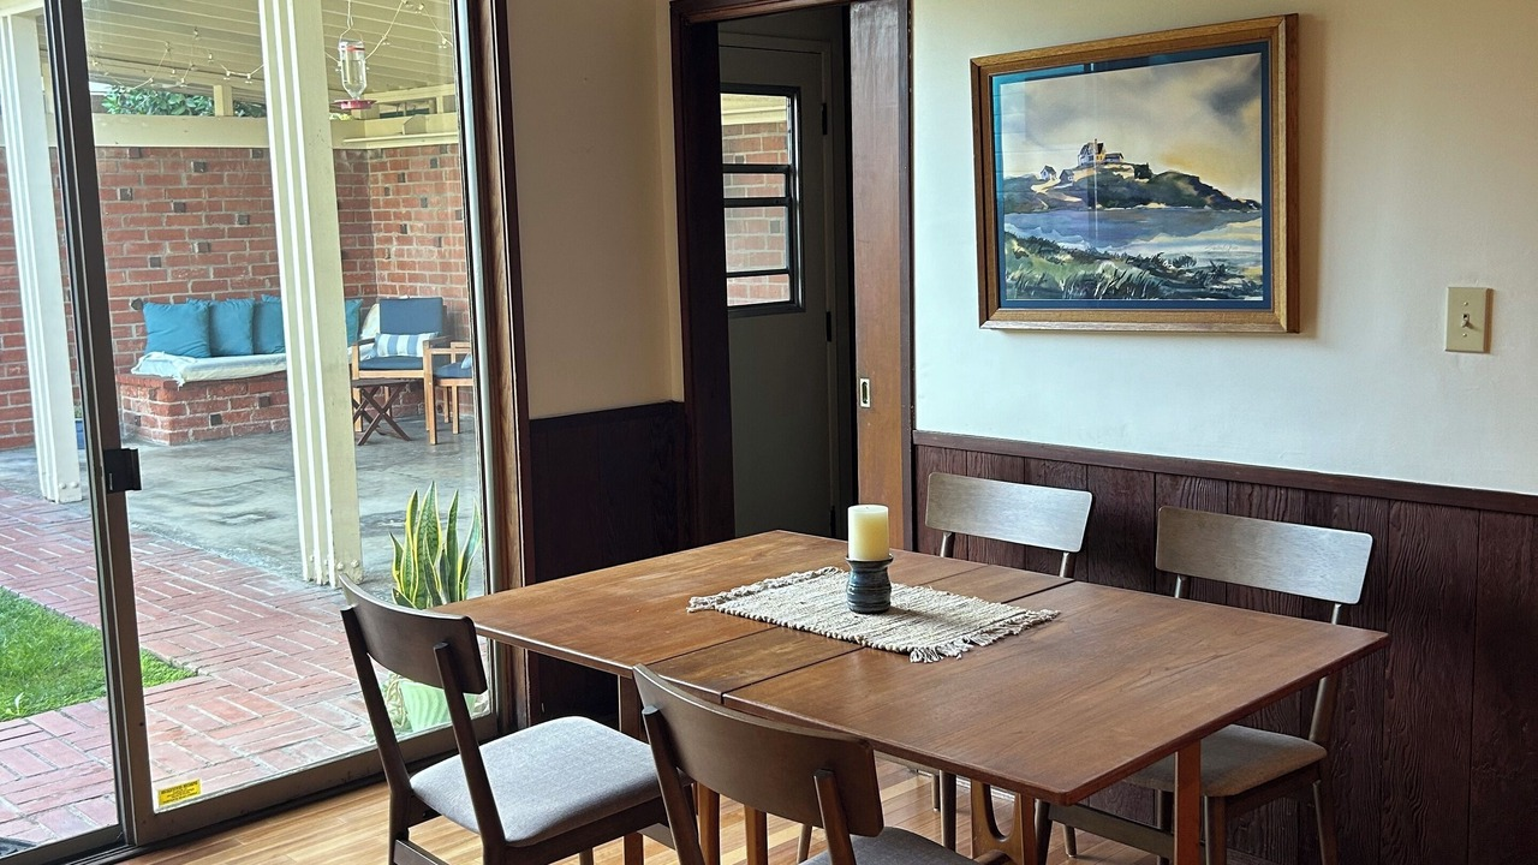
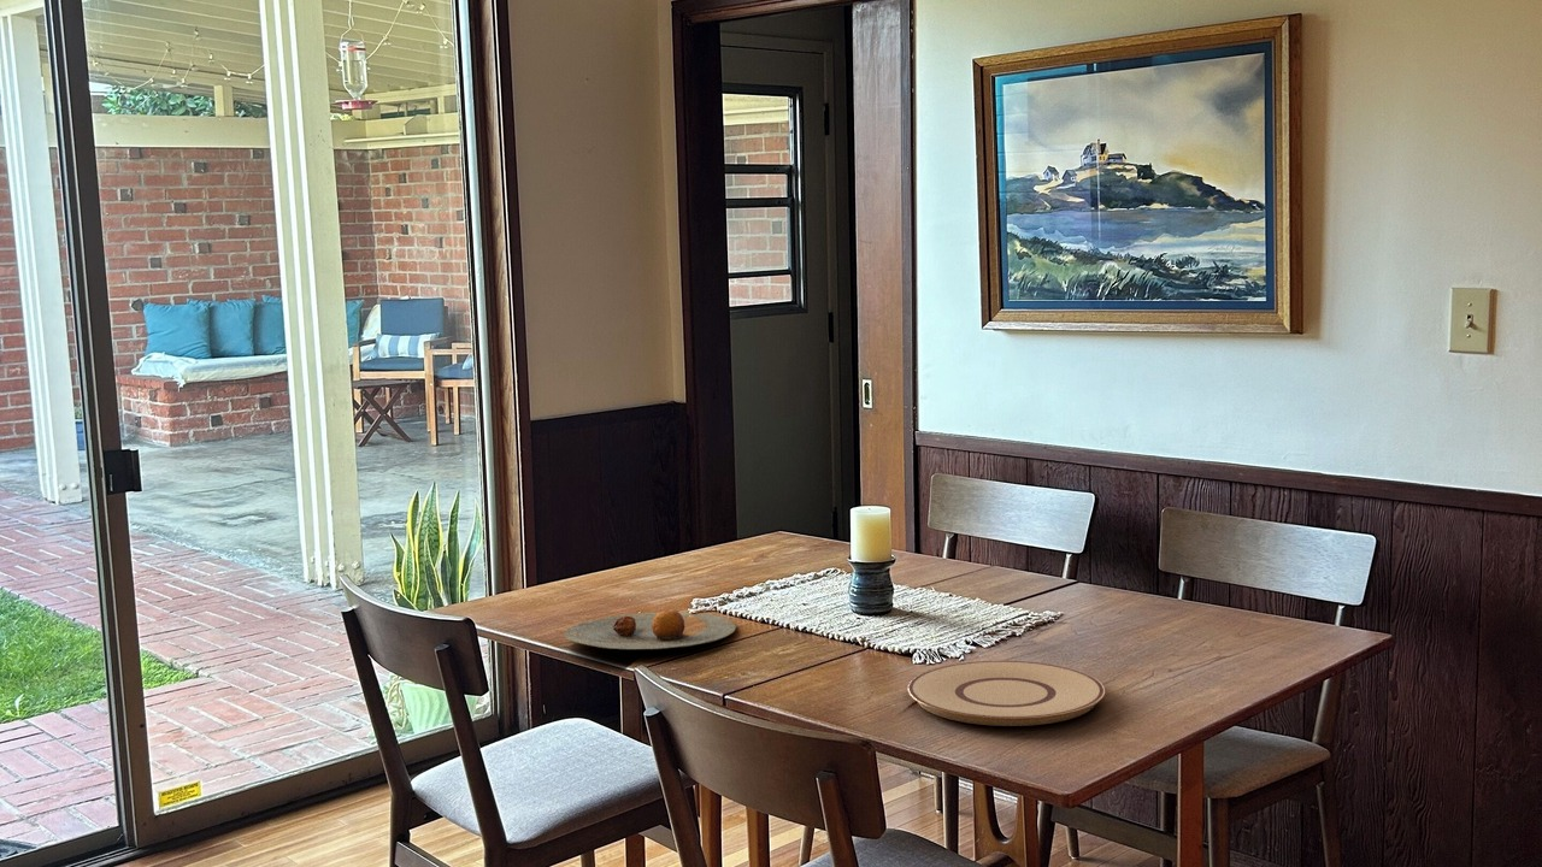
+ plate (1005, 692)
+ plate (649, 623)
